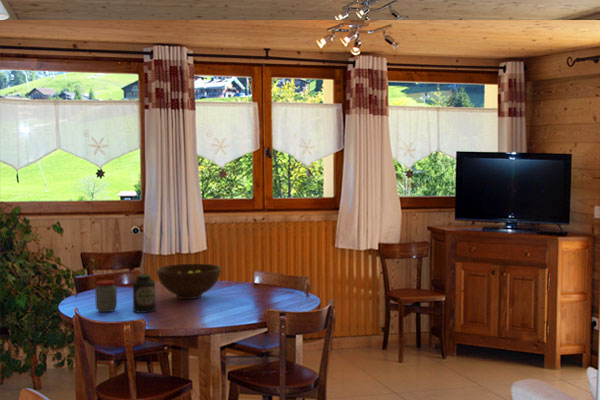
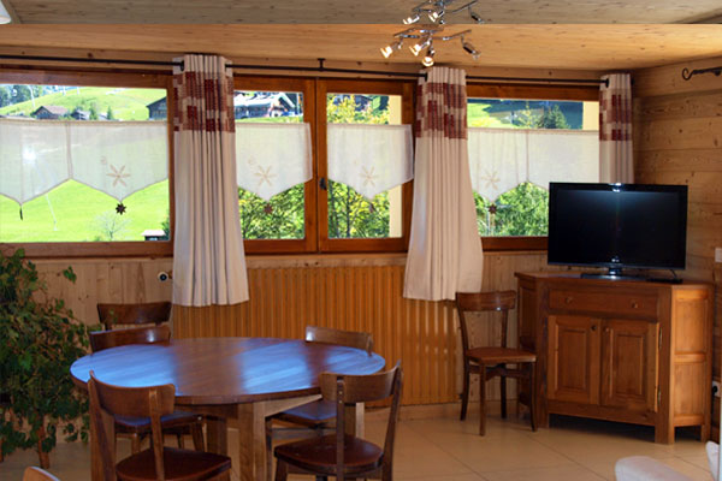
- canister (144, 292)
- fruit bowl (189, 282)
- jar (106, 296)
